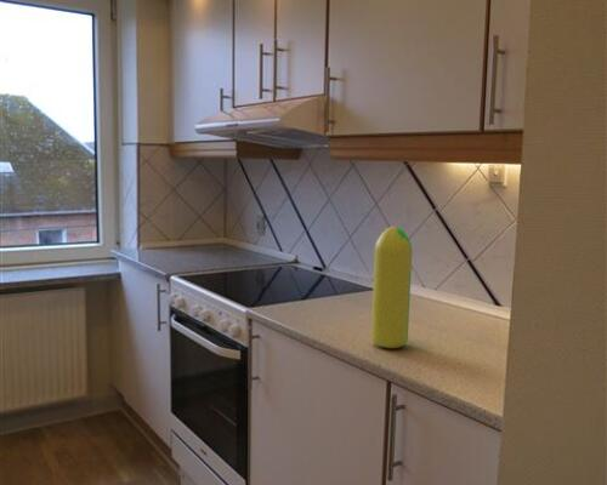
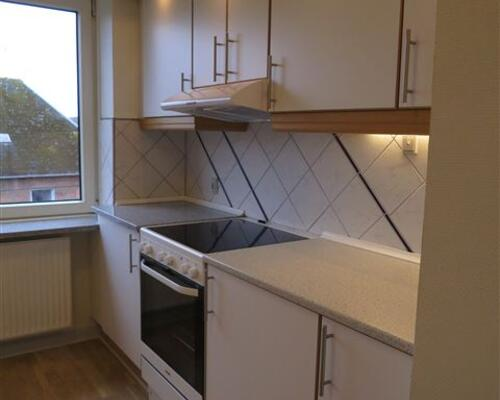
- bottle (391, 286)
